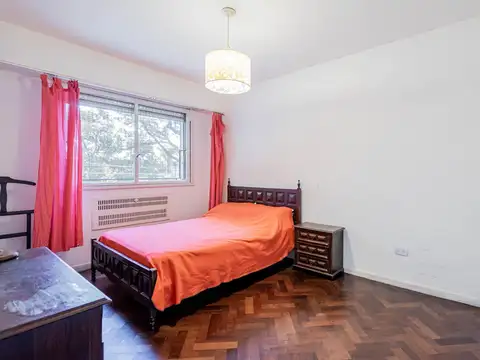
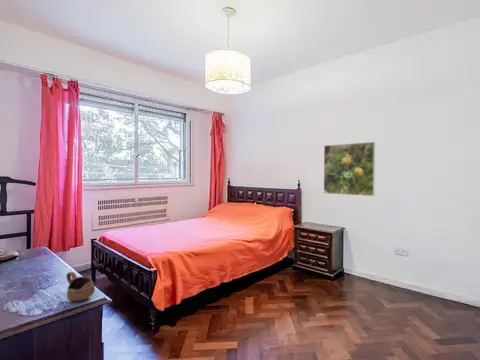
+ cup (80, 285)
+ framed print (347, 169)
